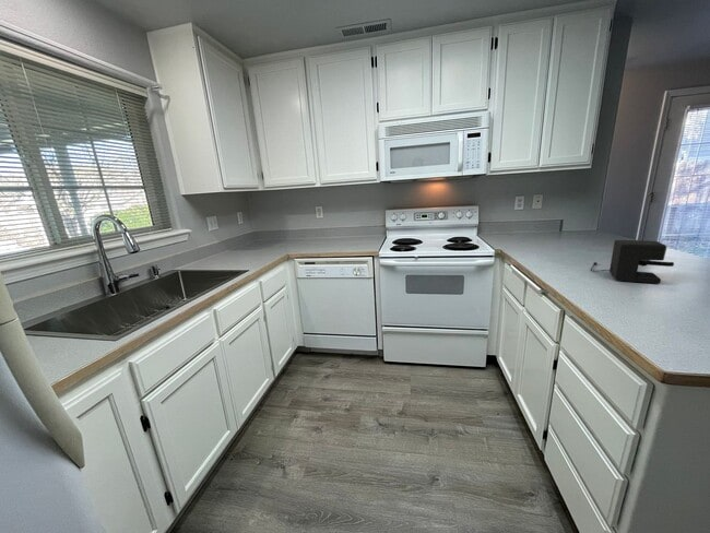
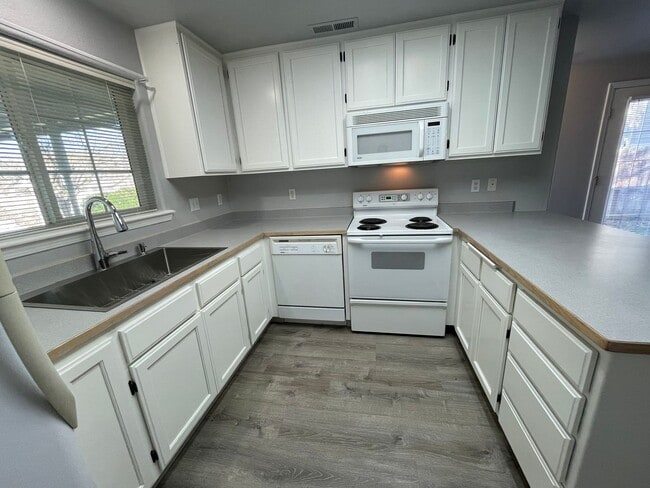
- coffee maker (627, 256)
